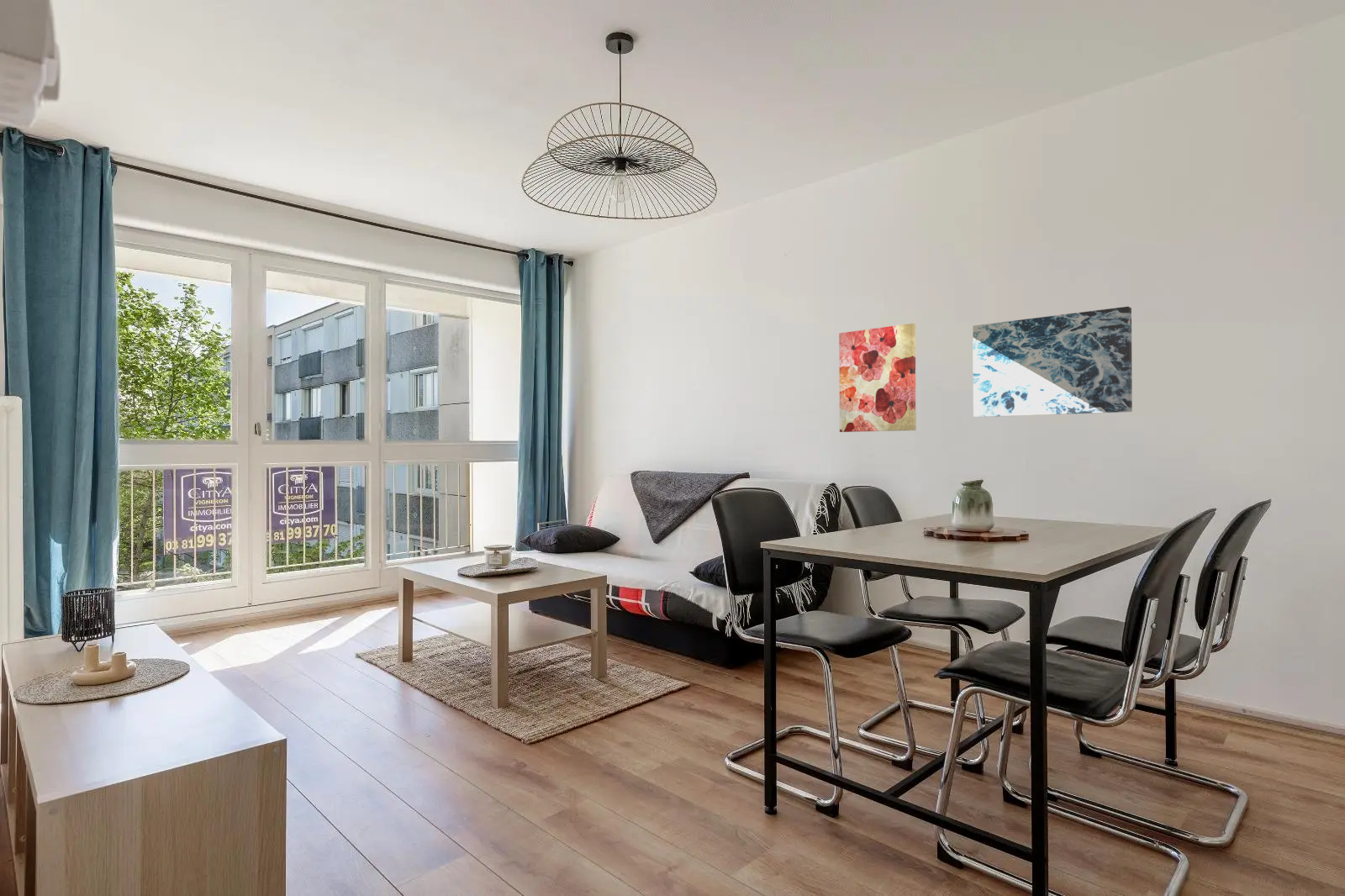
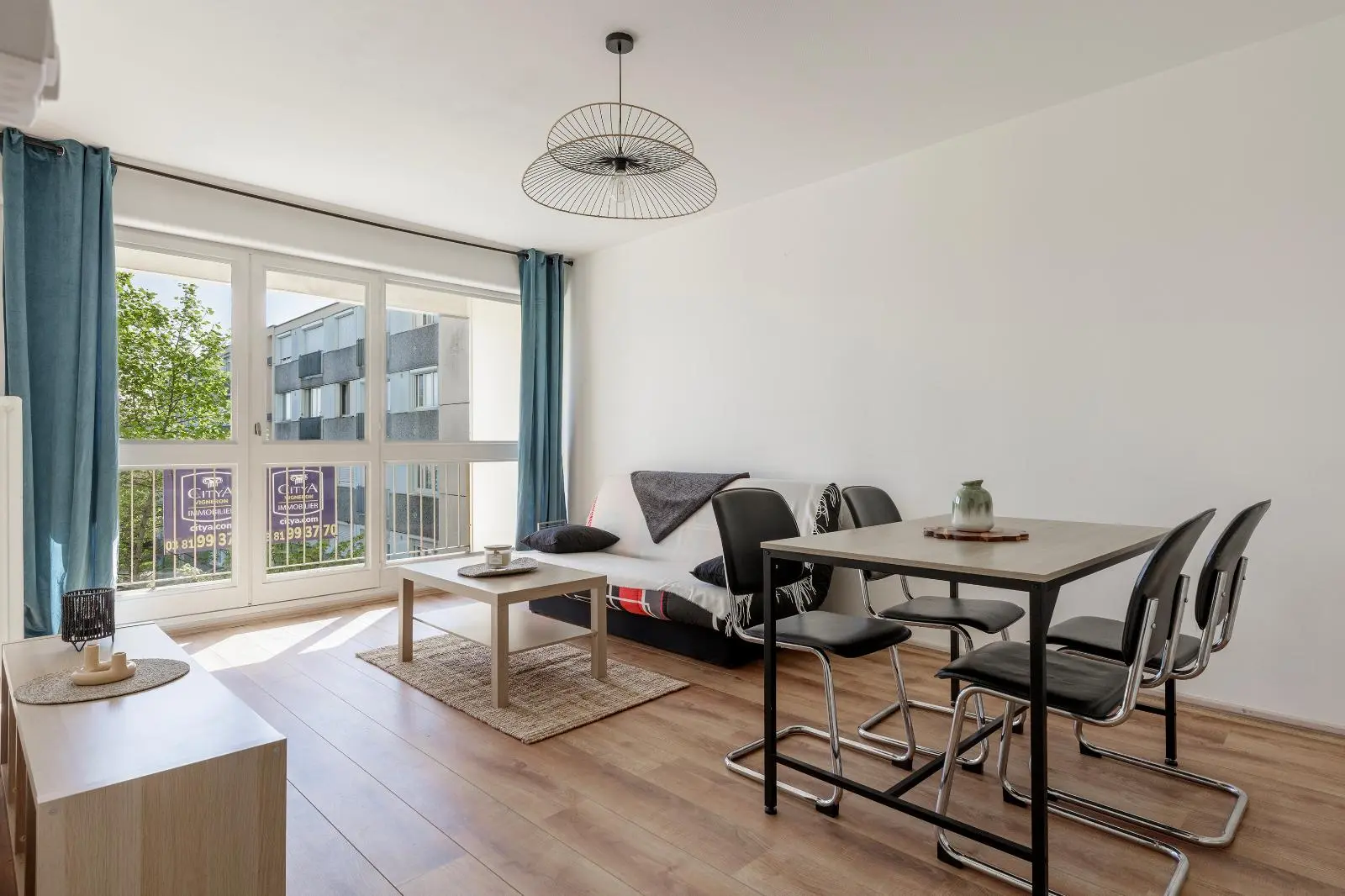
- wall art (876, 380)
- wall art (1047, 366)
